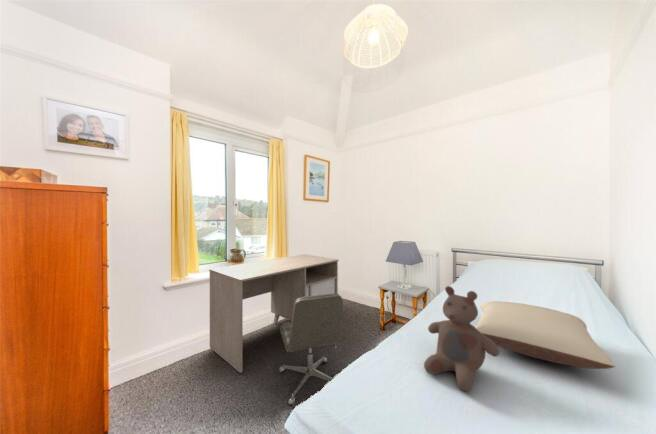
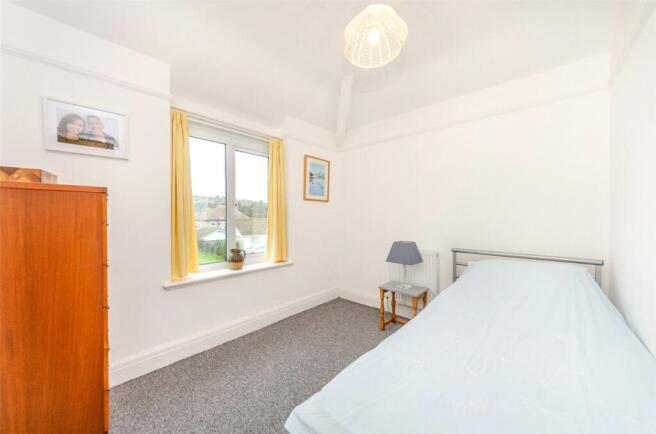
- chair (310, 334)
- bear (455, 331)
- desk (280, 299)
- pillow (530, 328)
